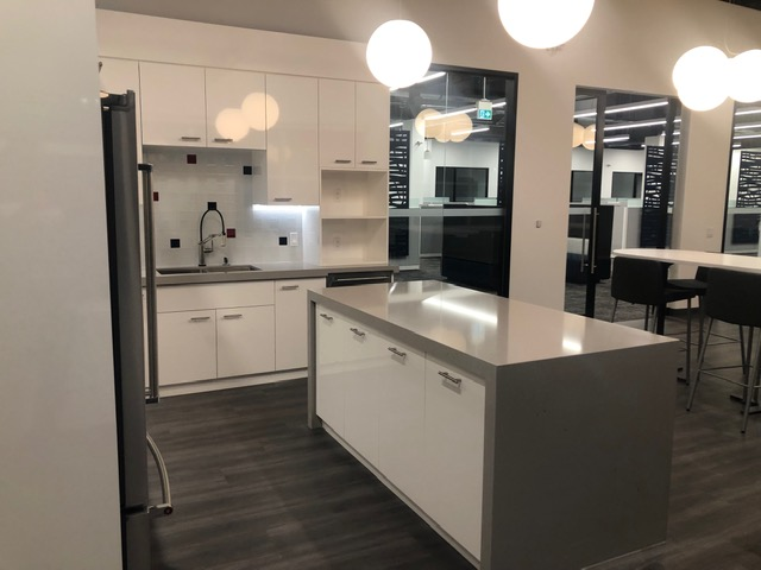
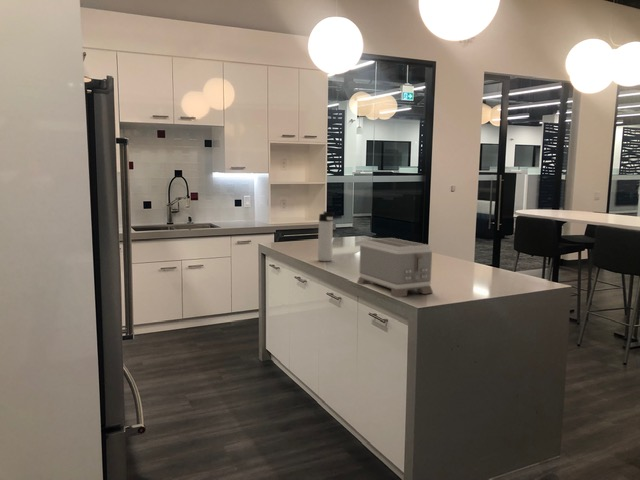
+ thermos bottle (326, 236)
+ toaster (396, 265)
